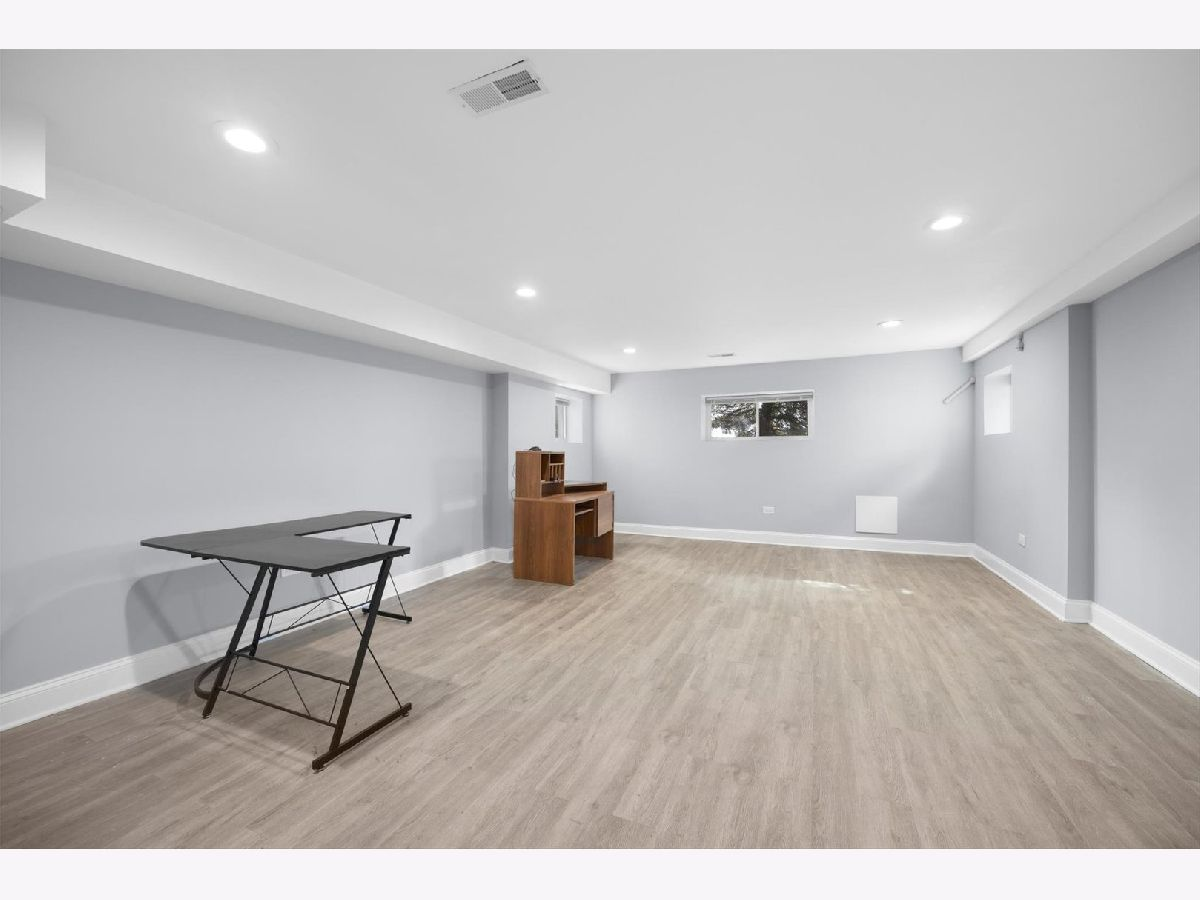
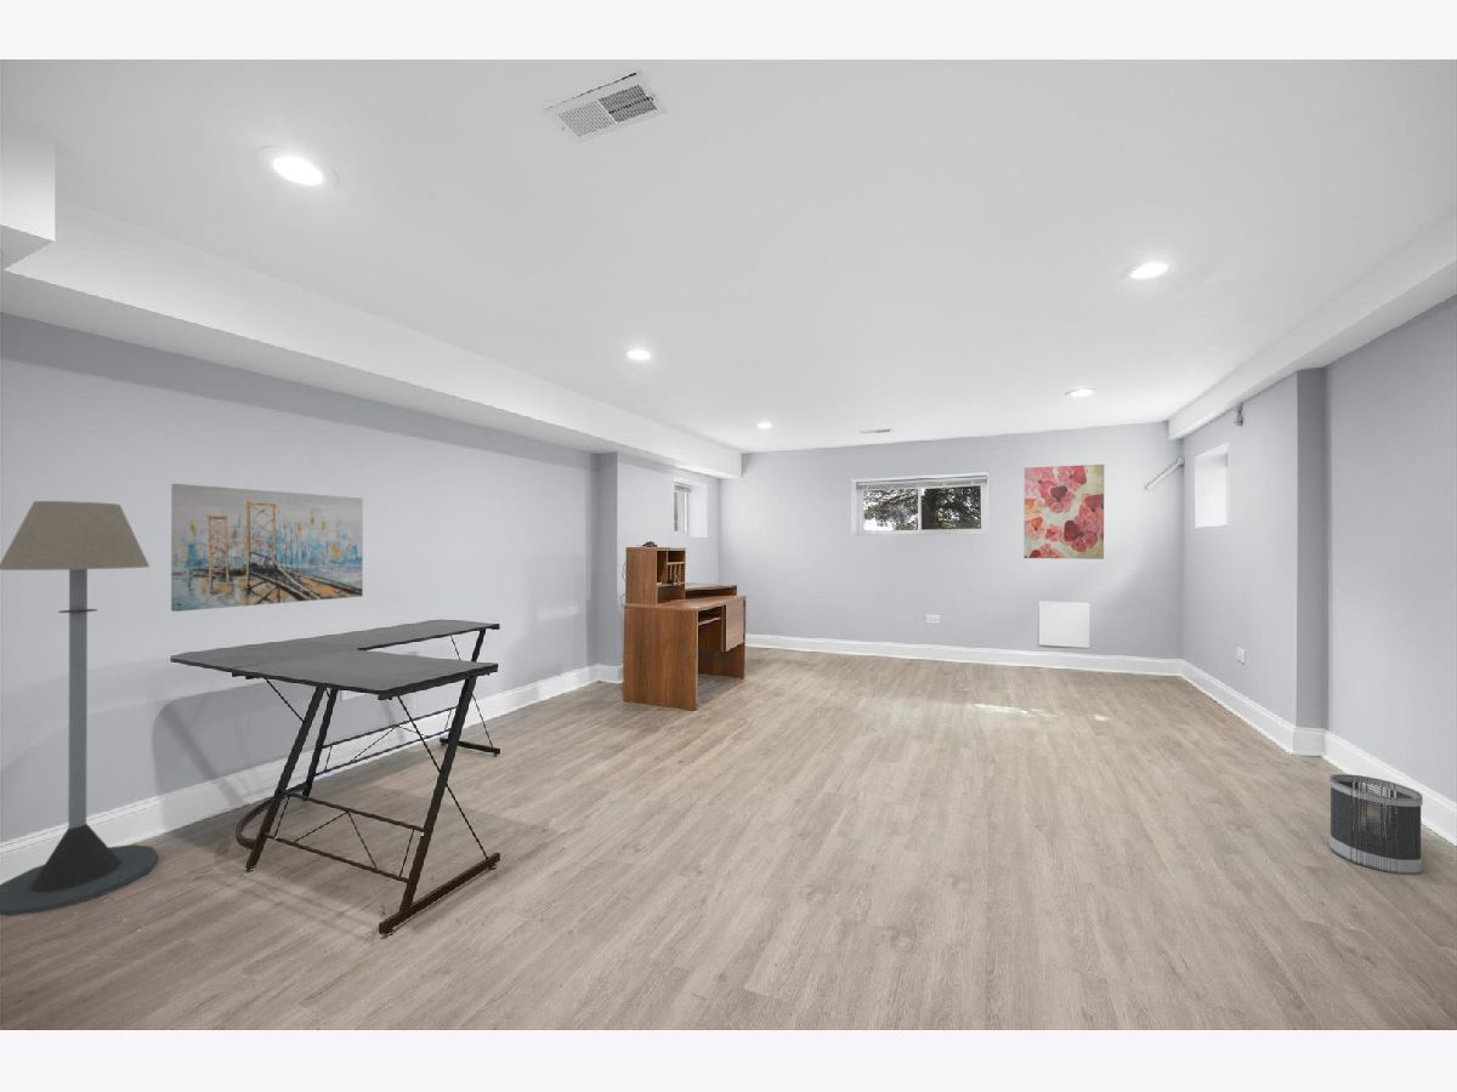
+ wastebasket (1373, 821)
+ wall art (1062, 512)
+ floor lamp (78, 692)
+ wall art (279, 547)
